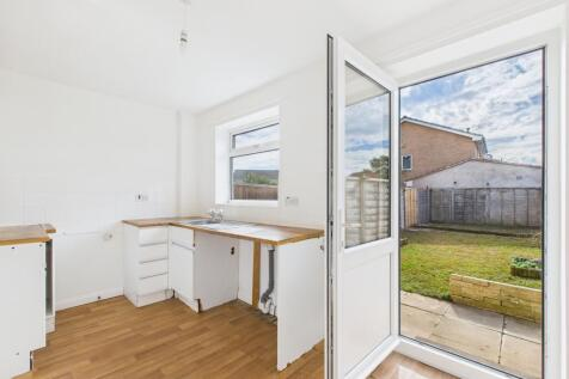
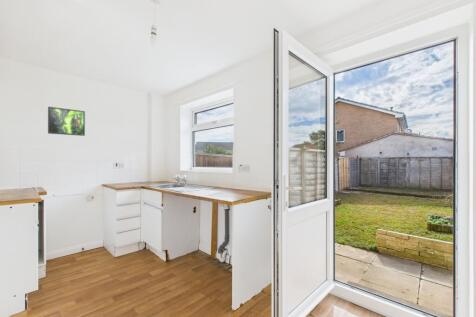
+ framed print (67, 121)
